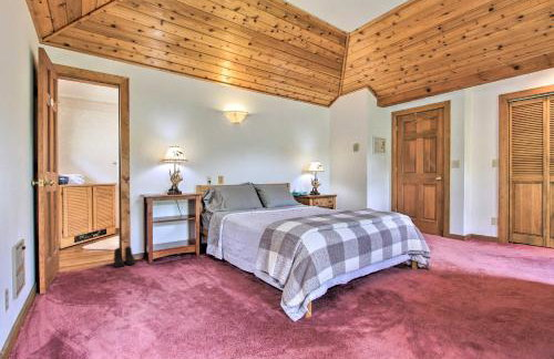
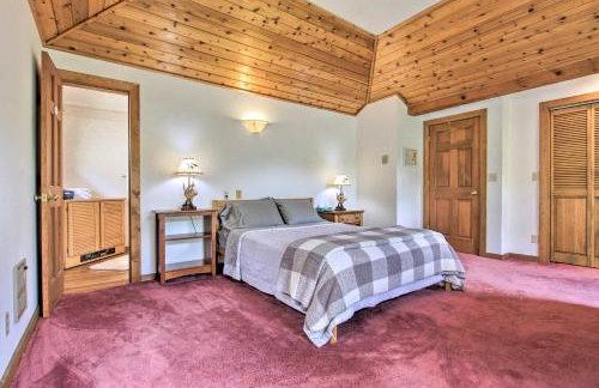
- boots (125, 255)
